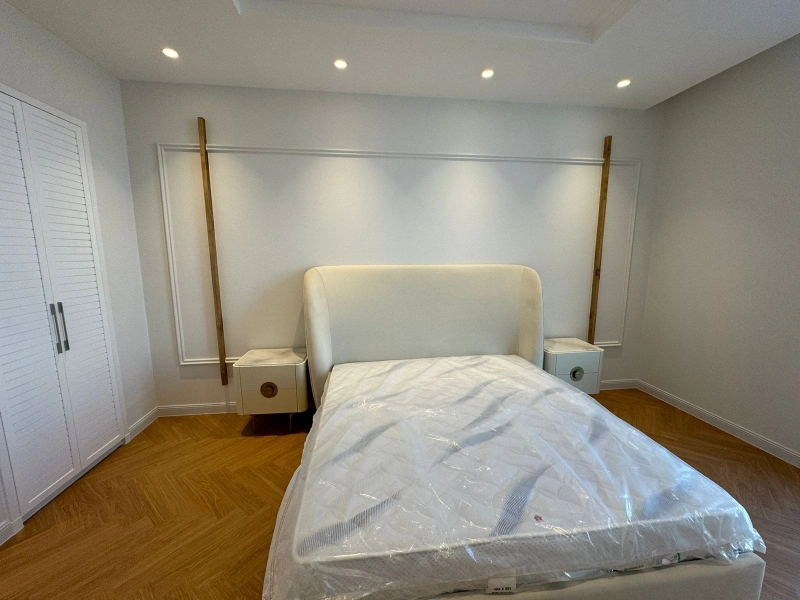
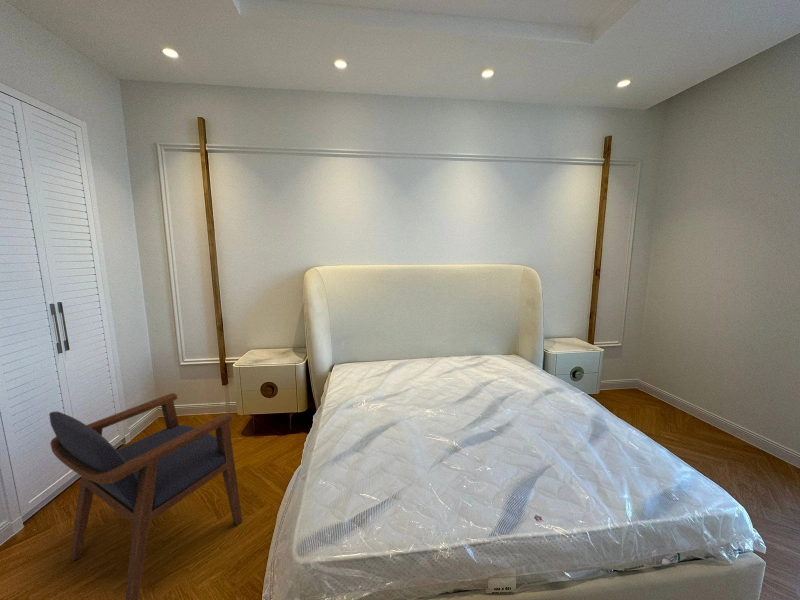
+ armchair (151, 470)
